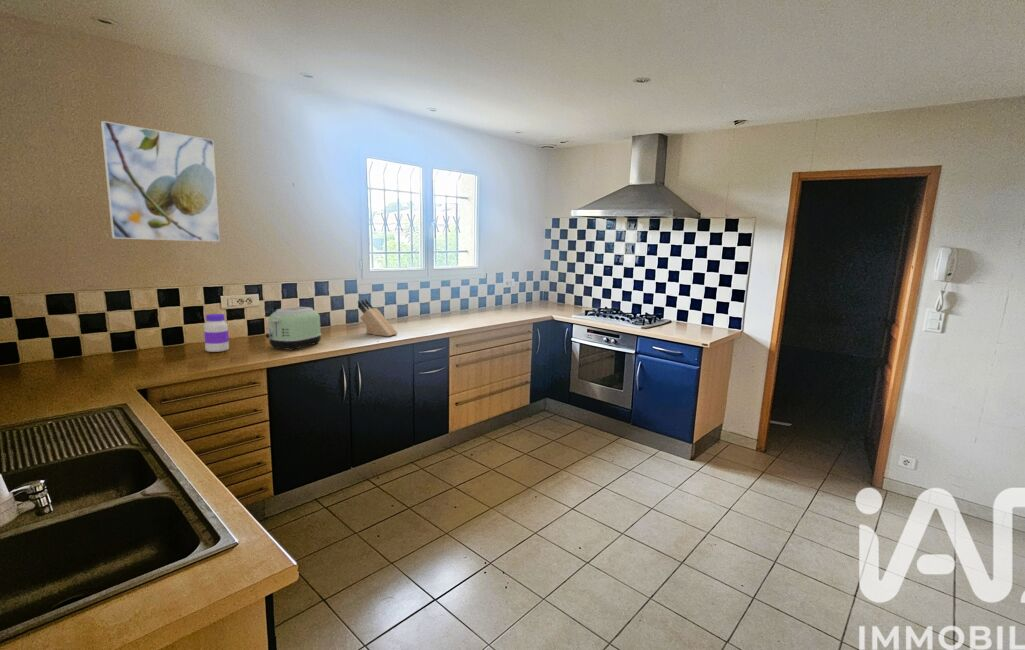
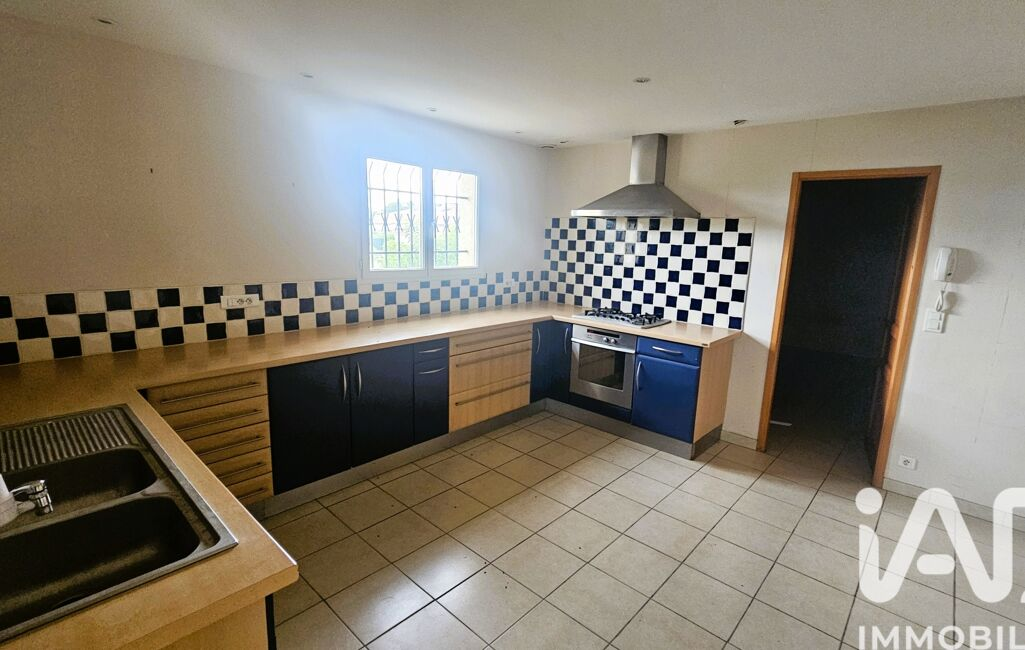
- knife block (376, 317)
- toaster (293, 327)
- jar (216, 332)
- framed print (165, 186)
